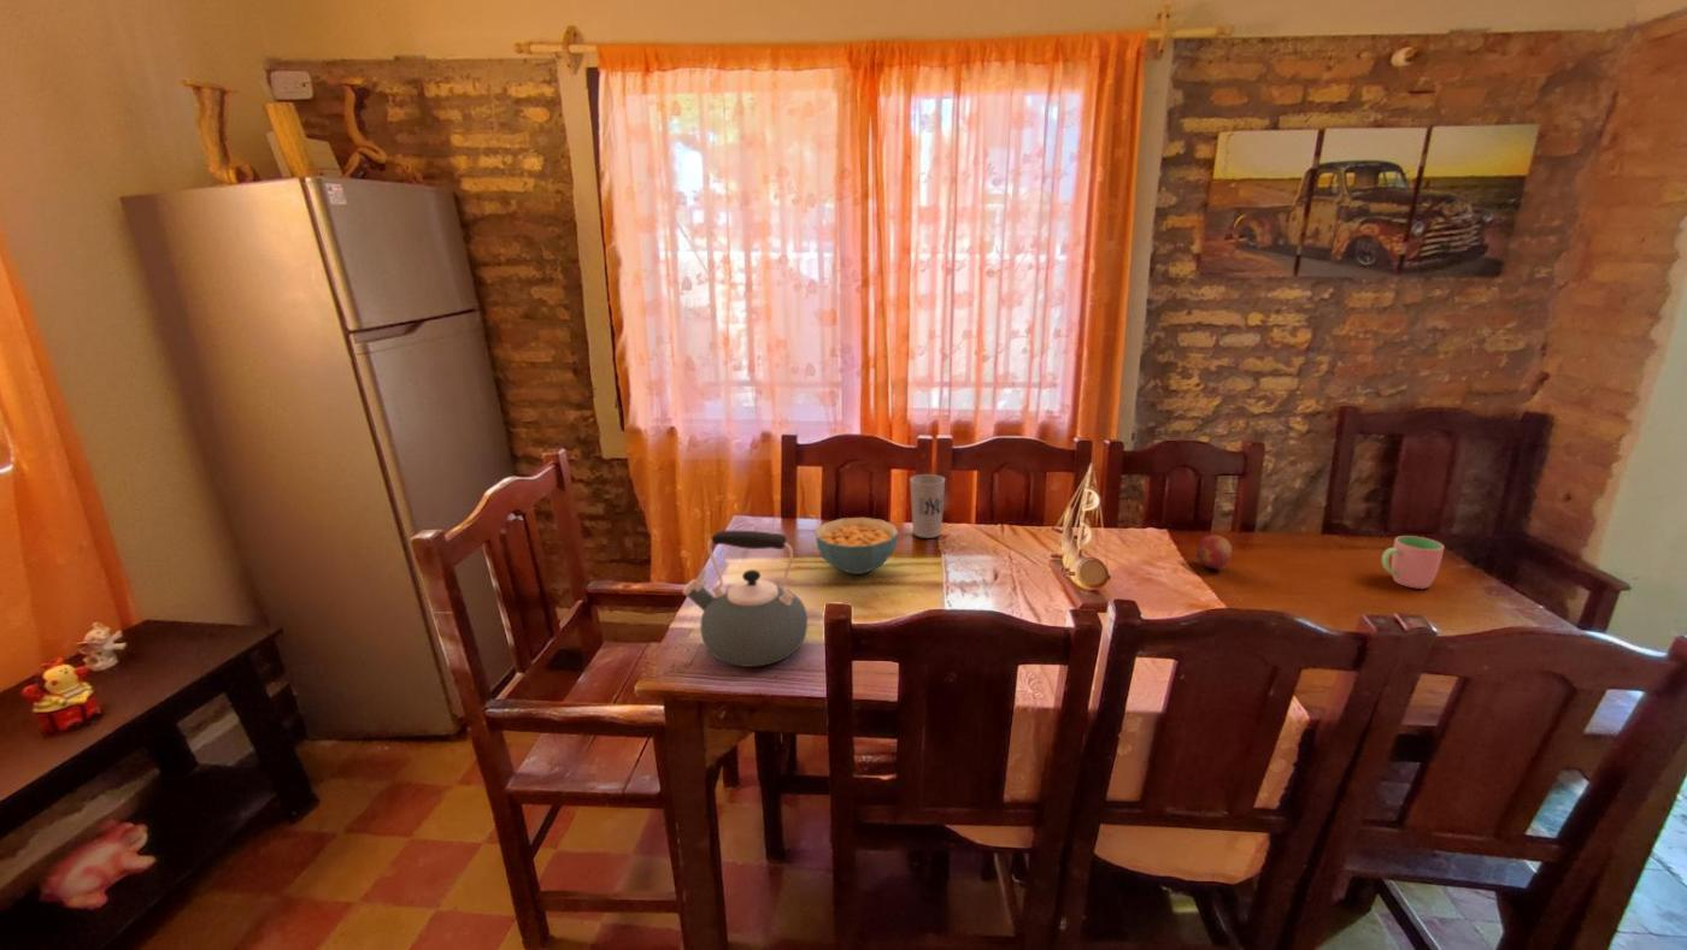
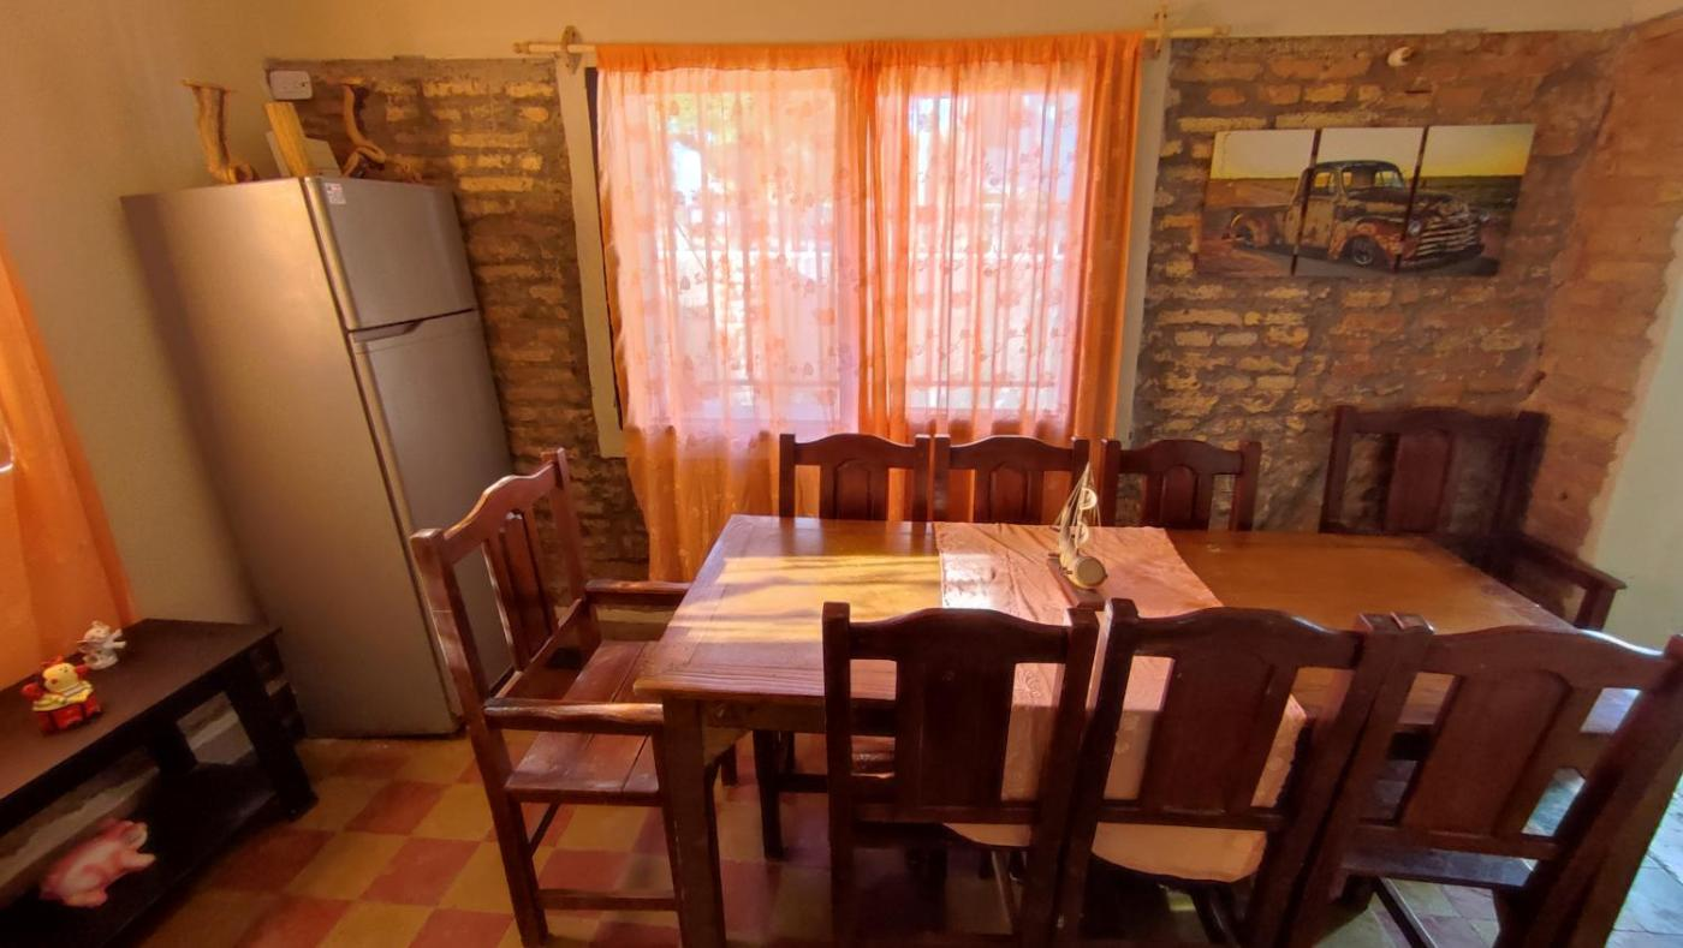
- cereal bowl (857, 550)
- cup (1407, 562)
- kettle (742, 590)
- fruit (1213, 551)
- cup (927, 506)
